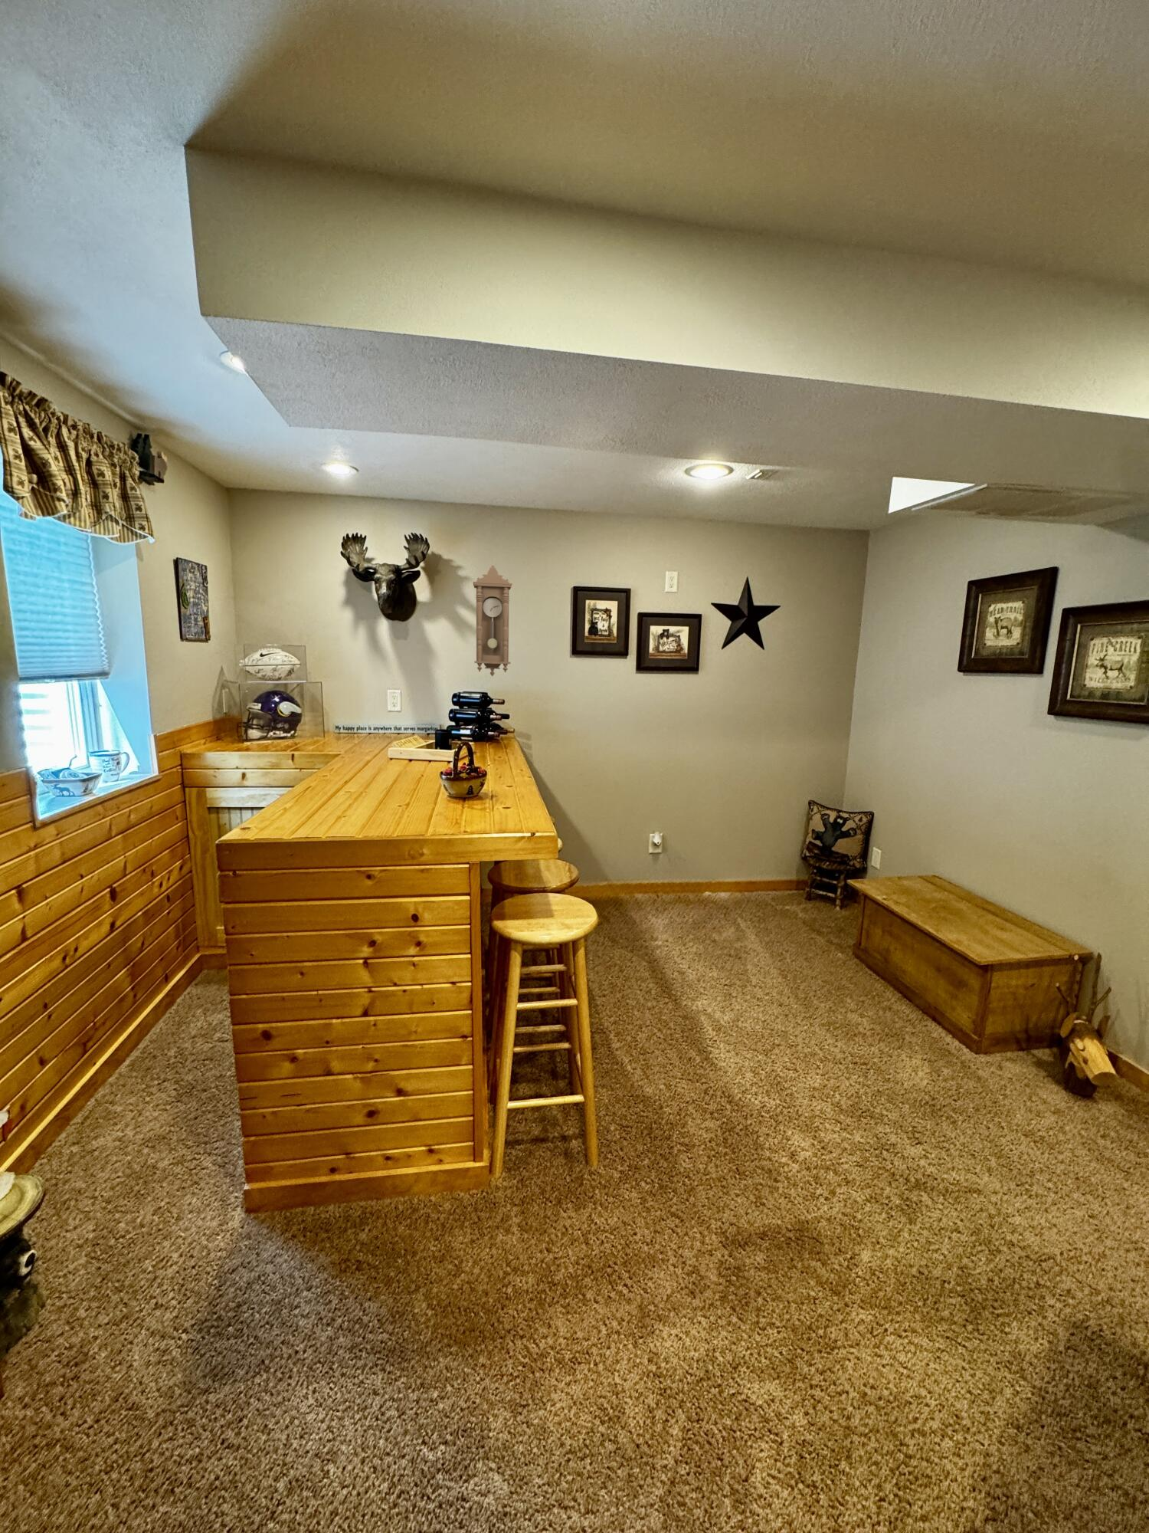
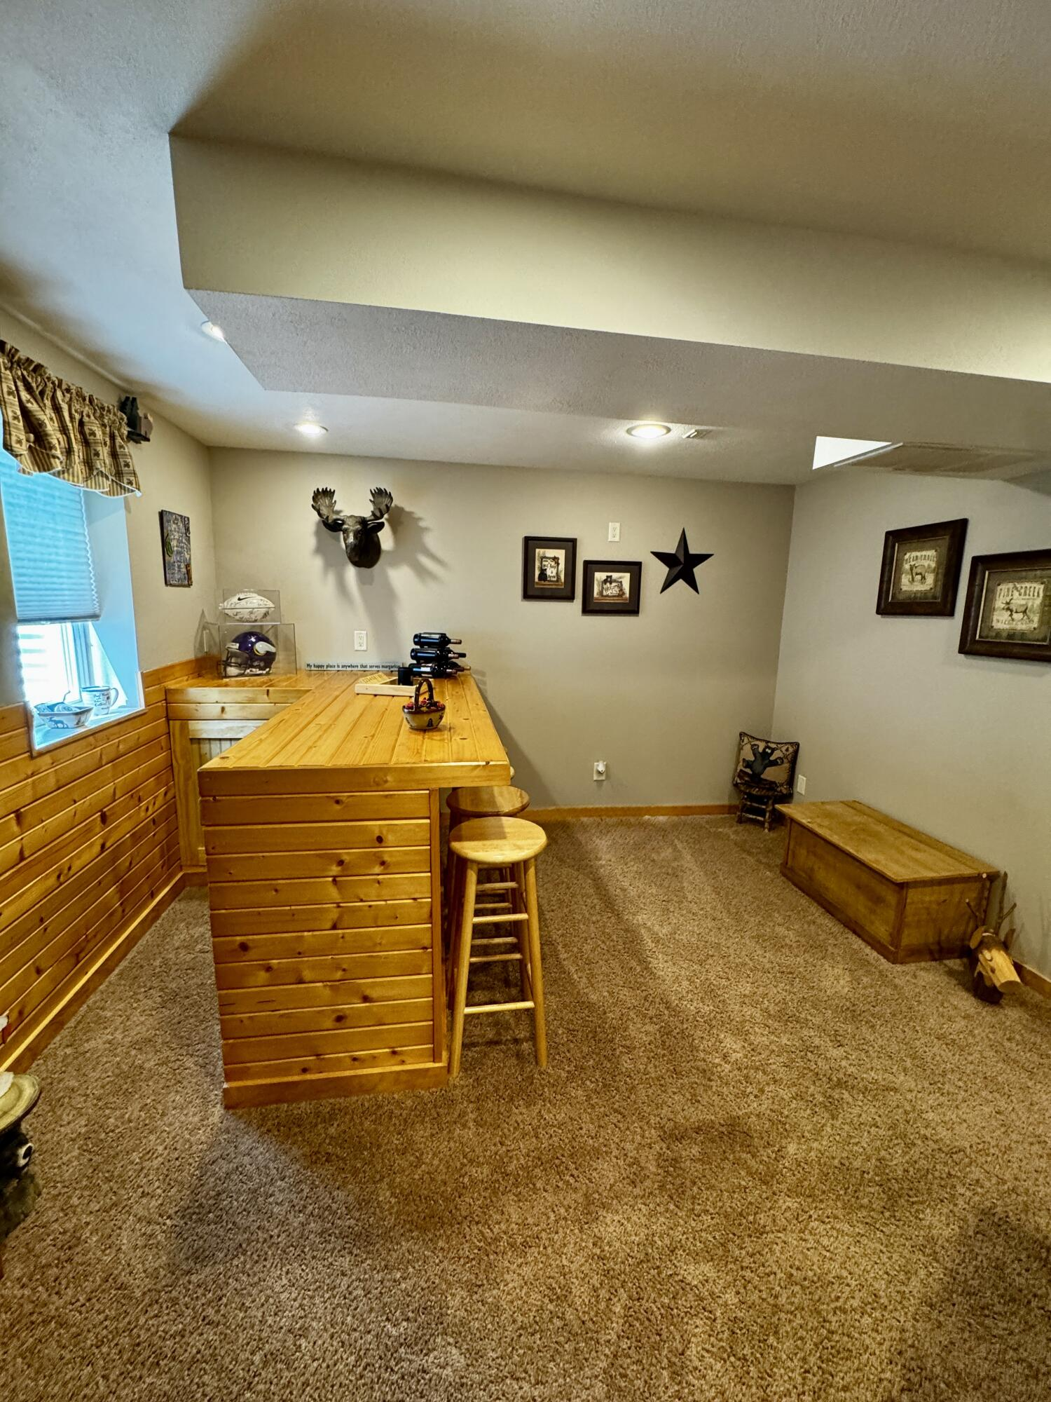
- pendulum clock (491, 623)
